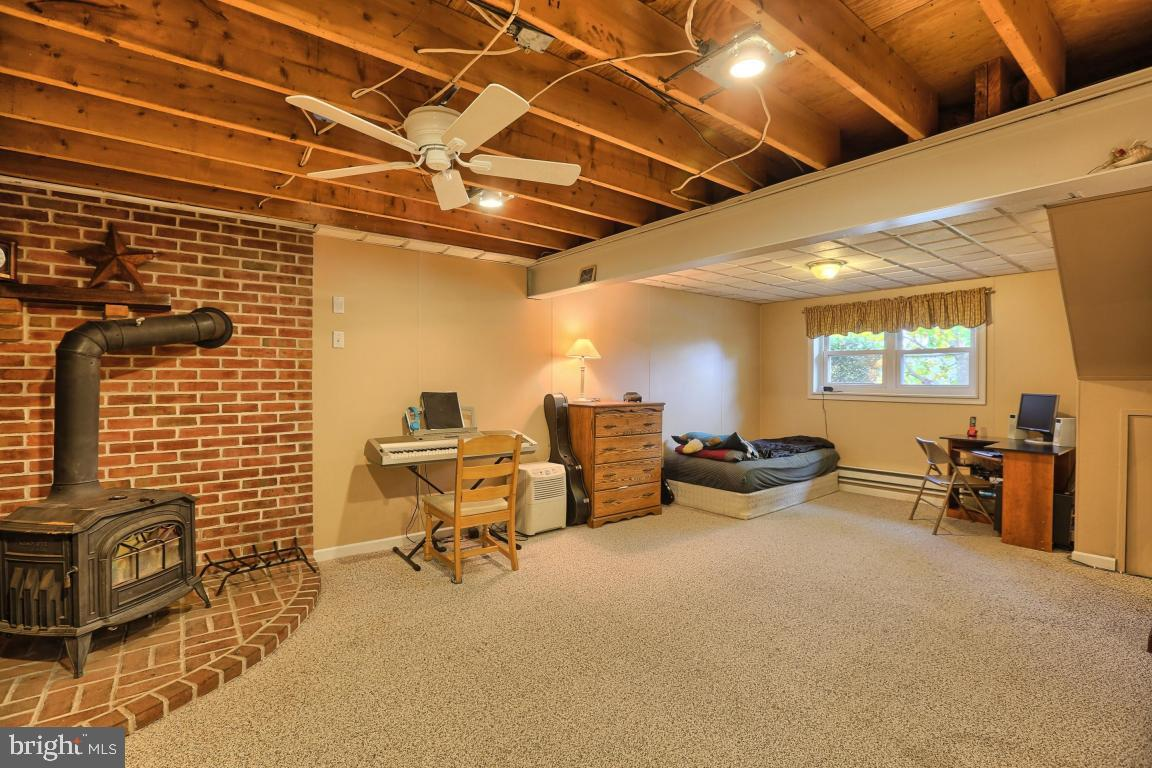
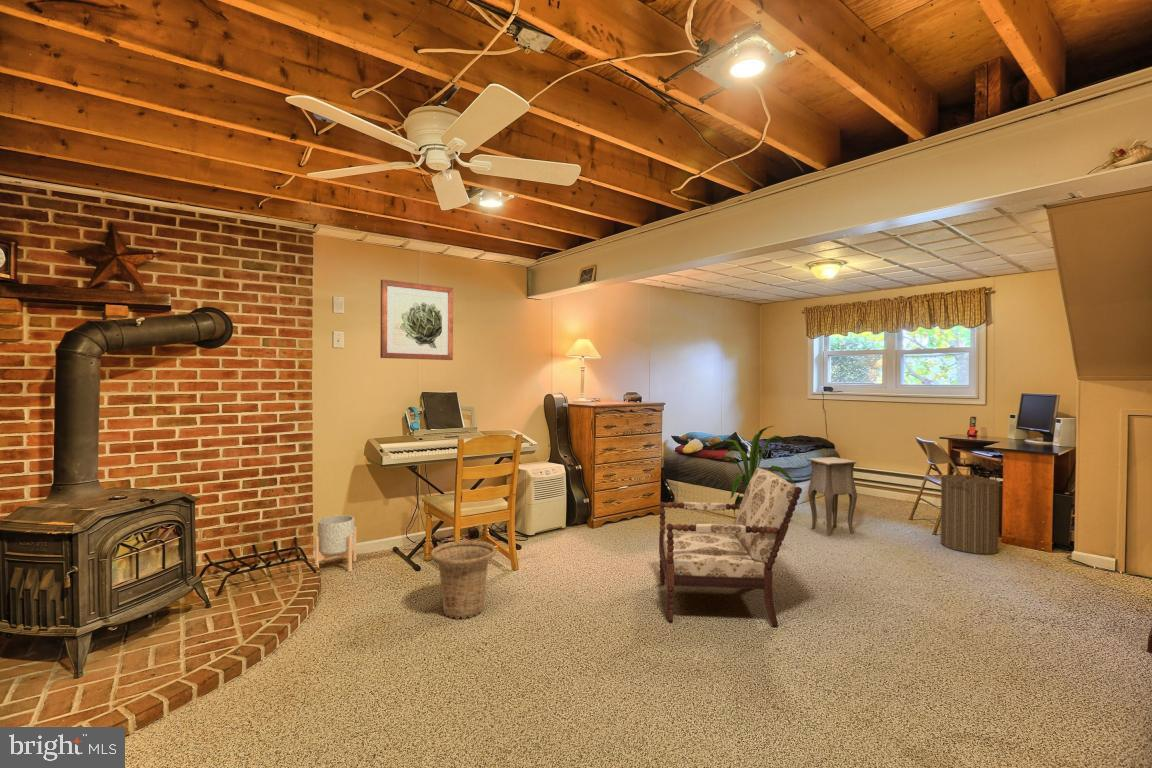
+ wall art (418, 321)
+ side table (831, 495)
+ basket (463, 580)
+ laundry hamper (968, 507)
+ armchair (723, 537)
+ house plant (750, 478)
+ planter (336, 543)
